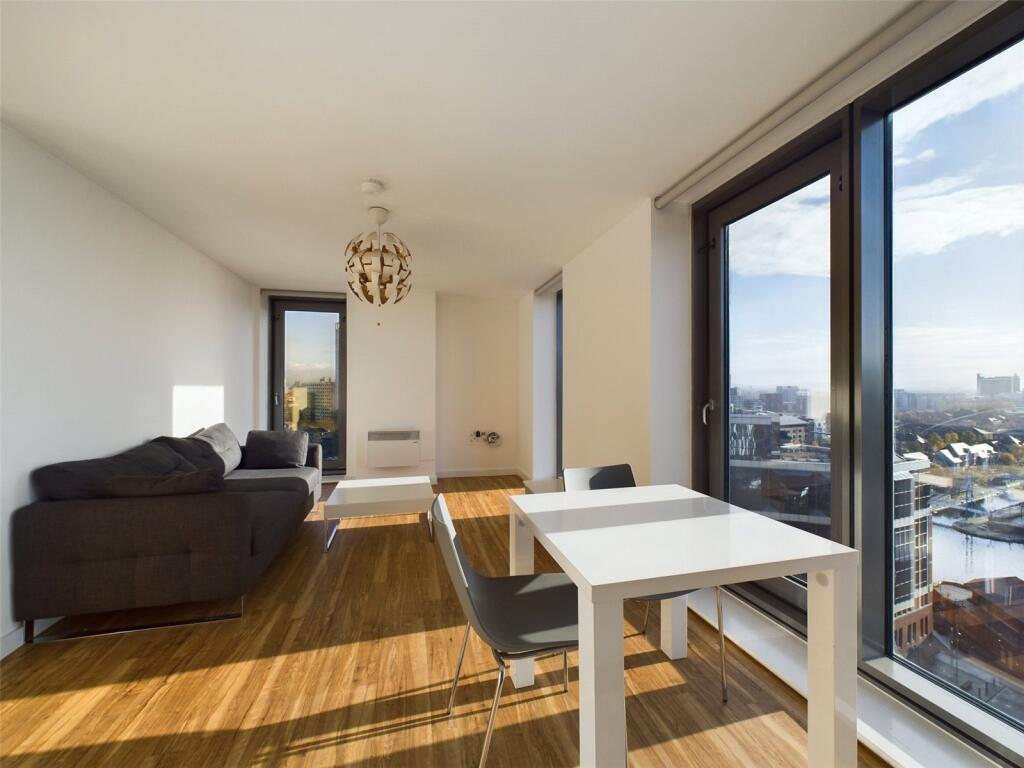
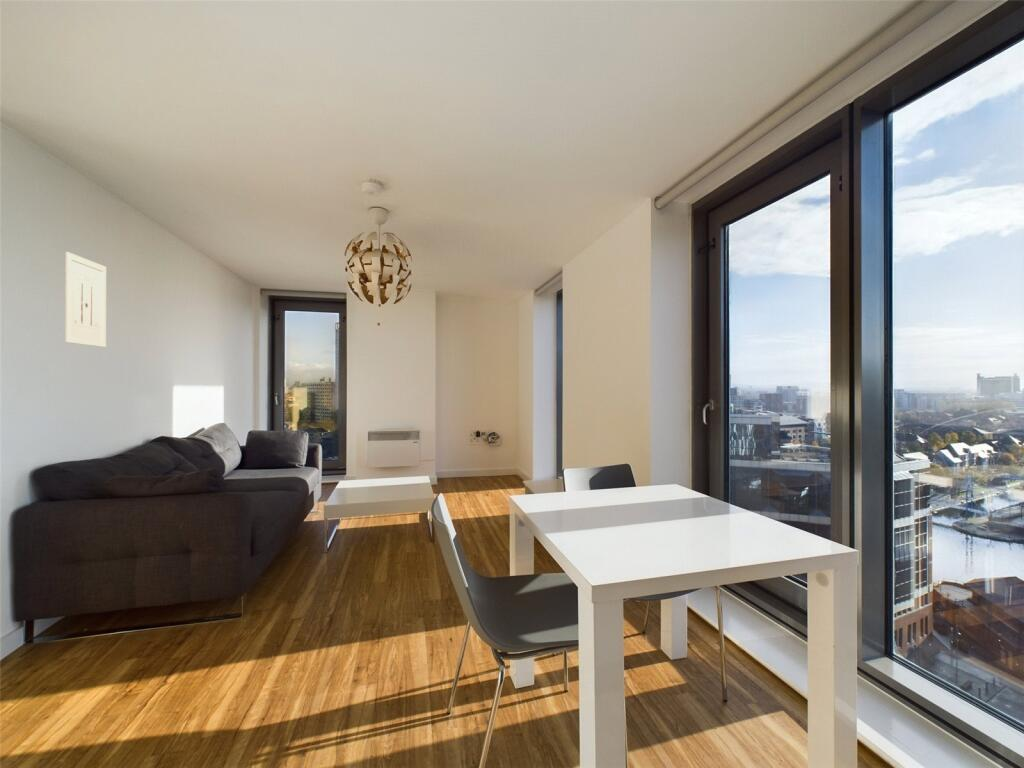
+ wall art (87, 302)
